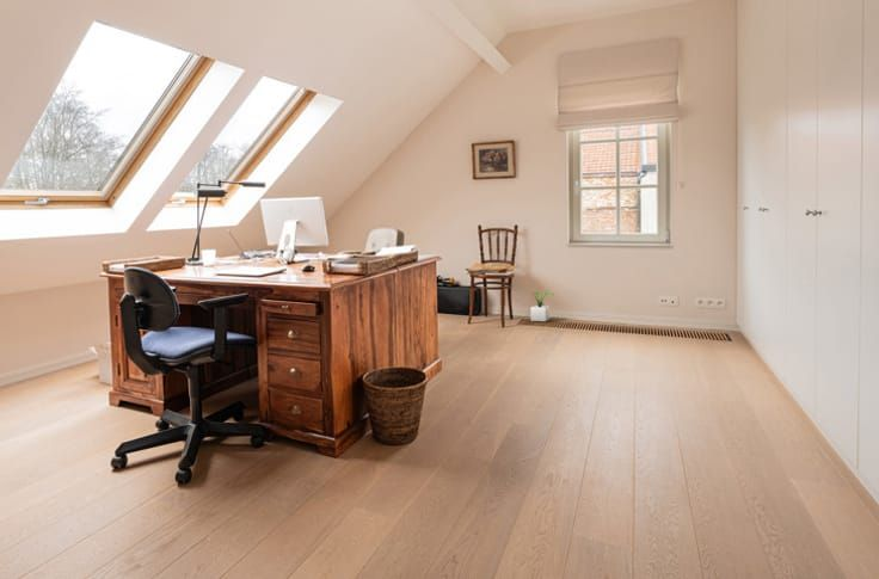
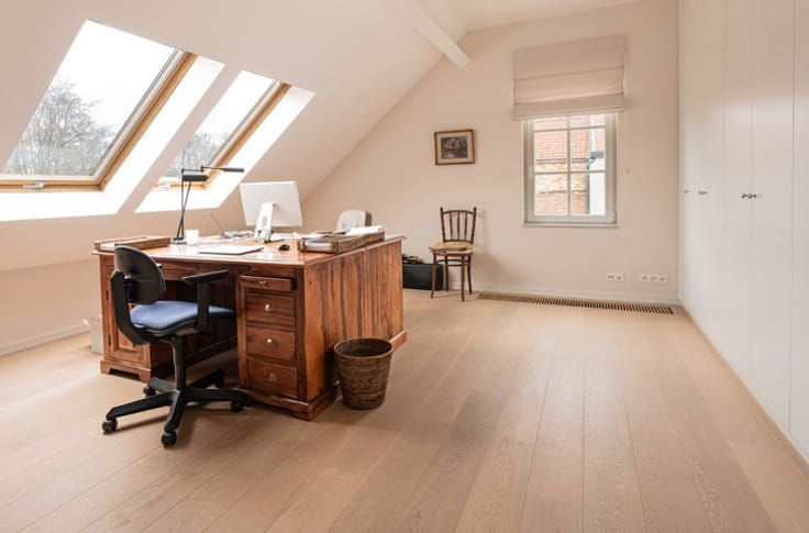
- potted plant (537, 304)
